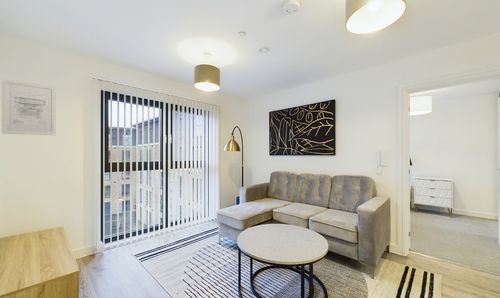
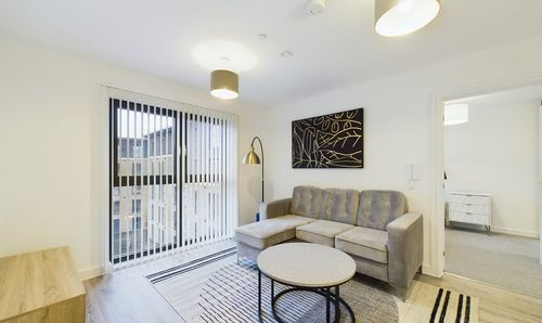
- wall art (30, 108)
